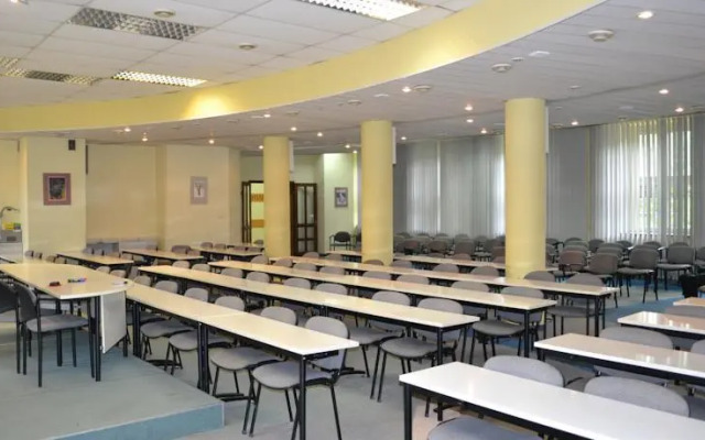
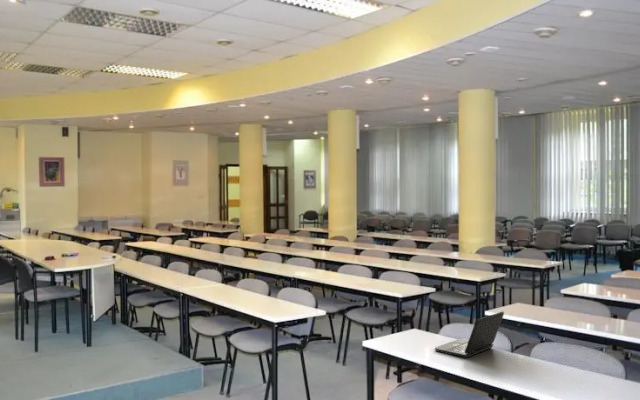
+ laptop (471, 333)
